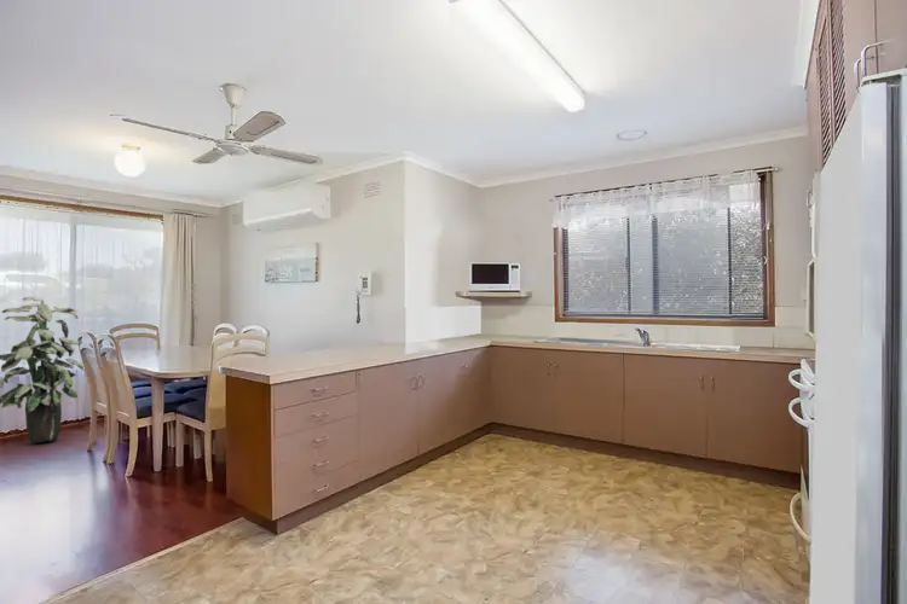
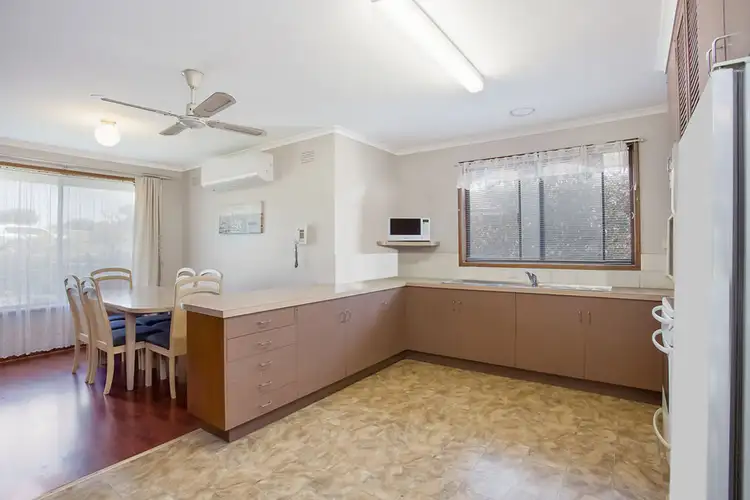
- indoor plant (39, 368)
